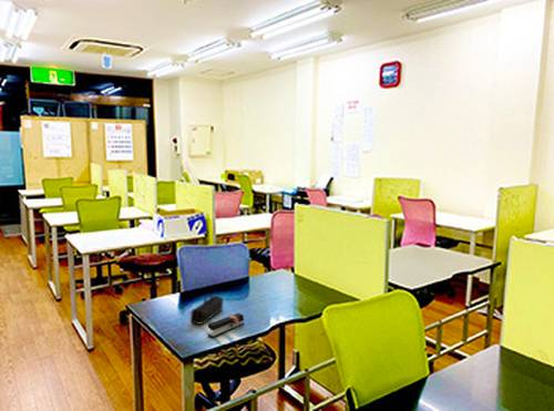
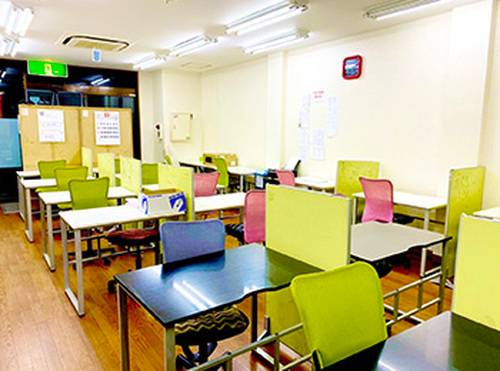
- pencil case (207, 305)
- stapler (226, 323)
